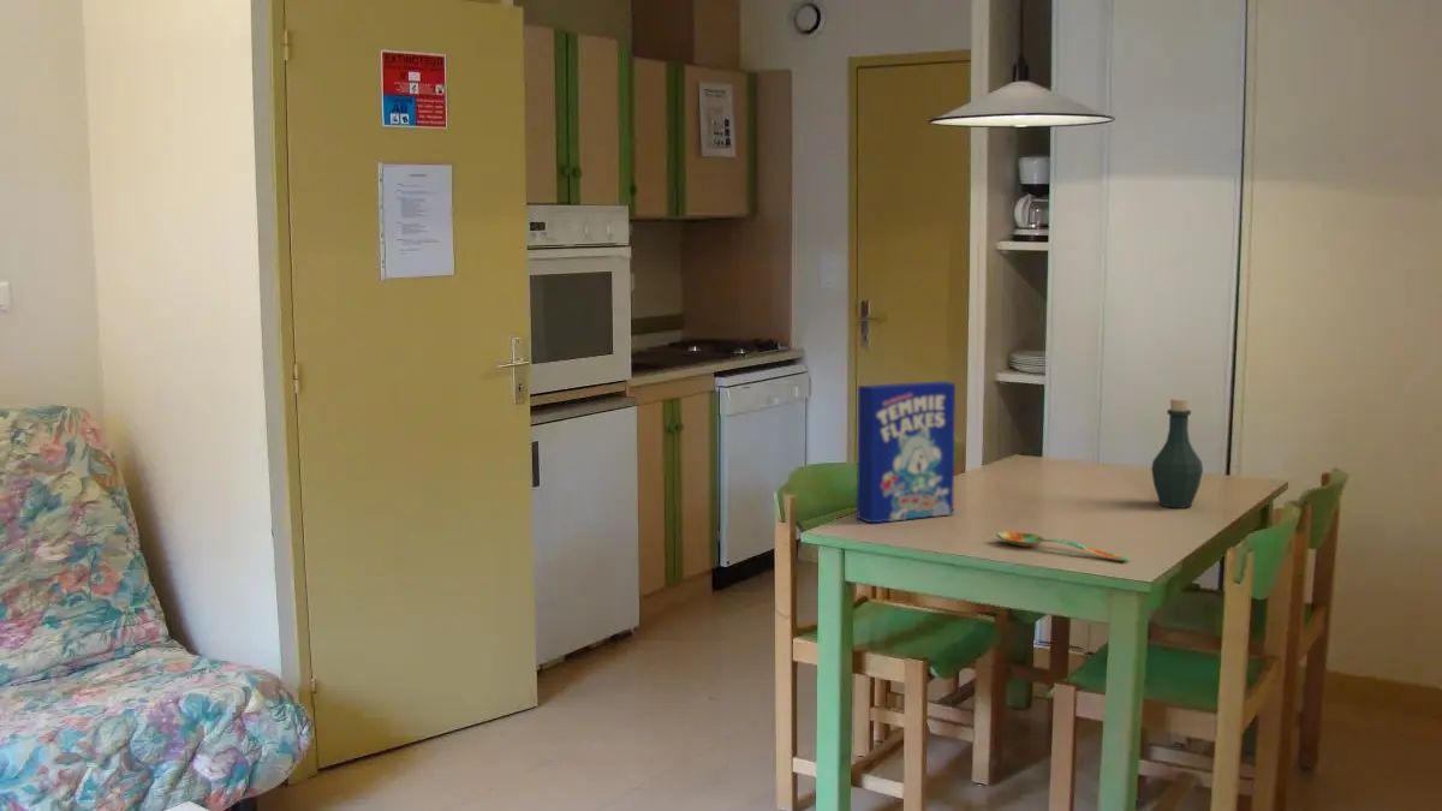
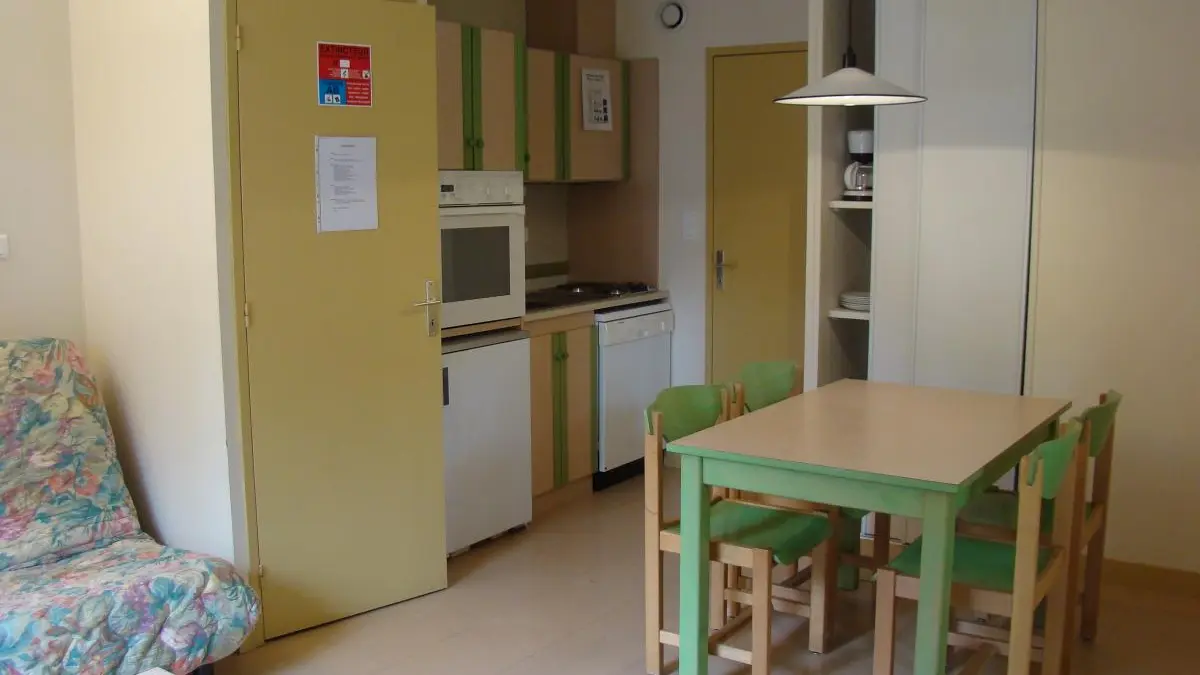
- bottle (1178, 452)
- spoon (1060, 542)
- cereal box (906, 449)
